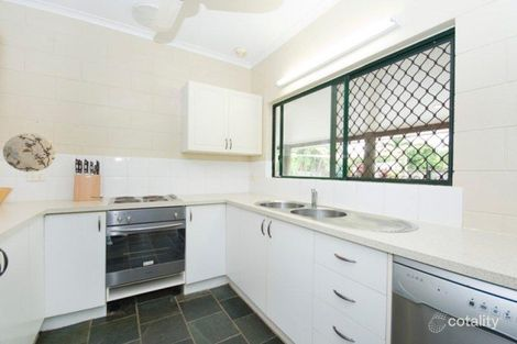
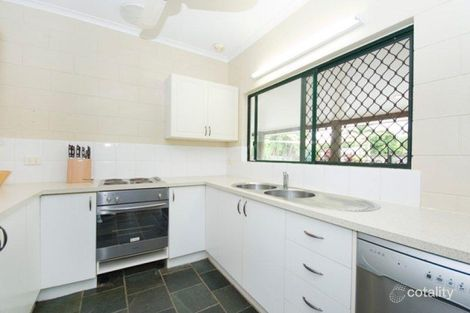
- decorative plate (30, 153)
